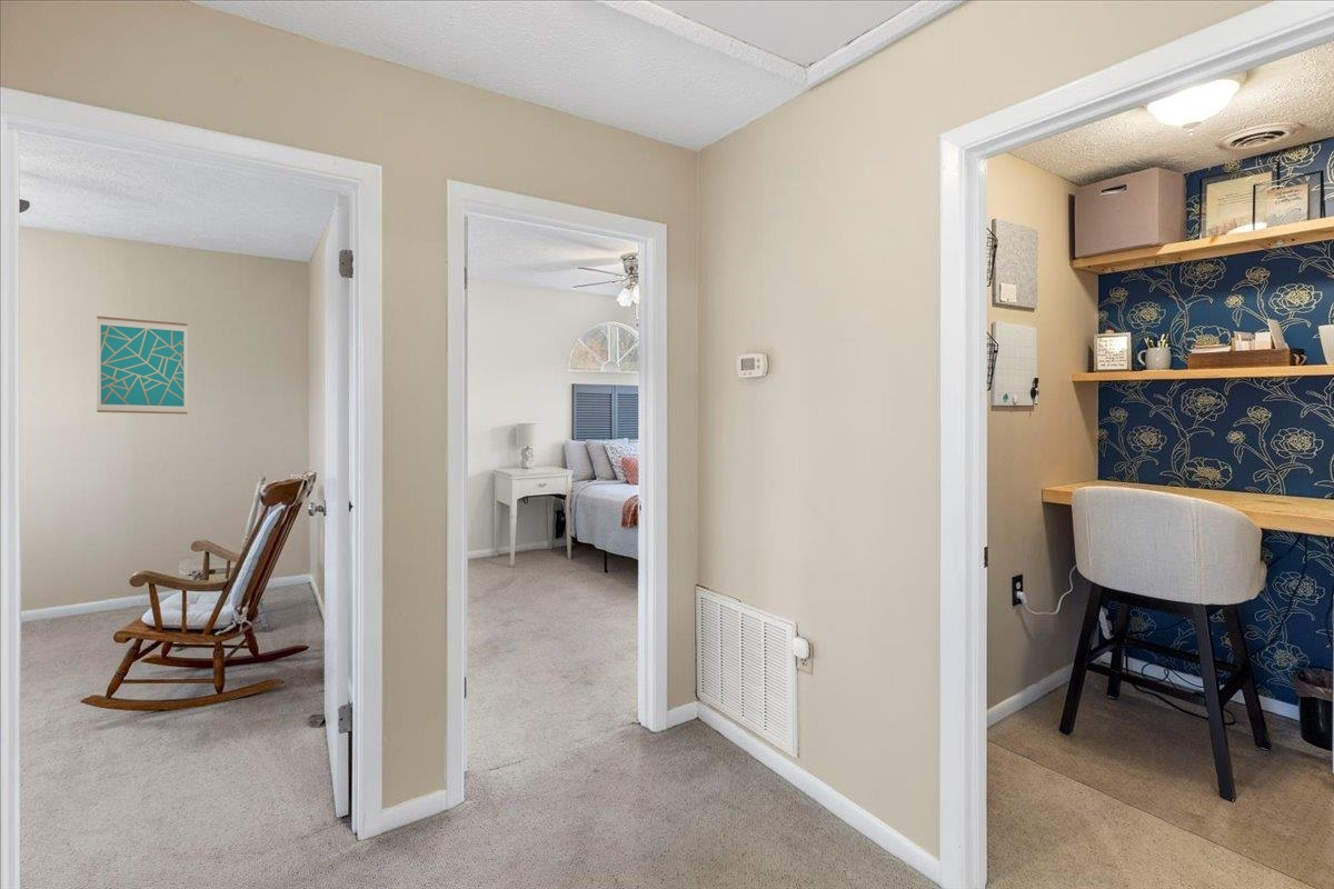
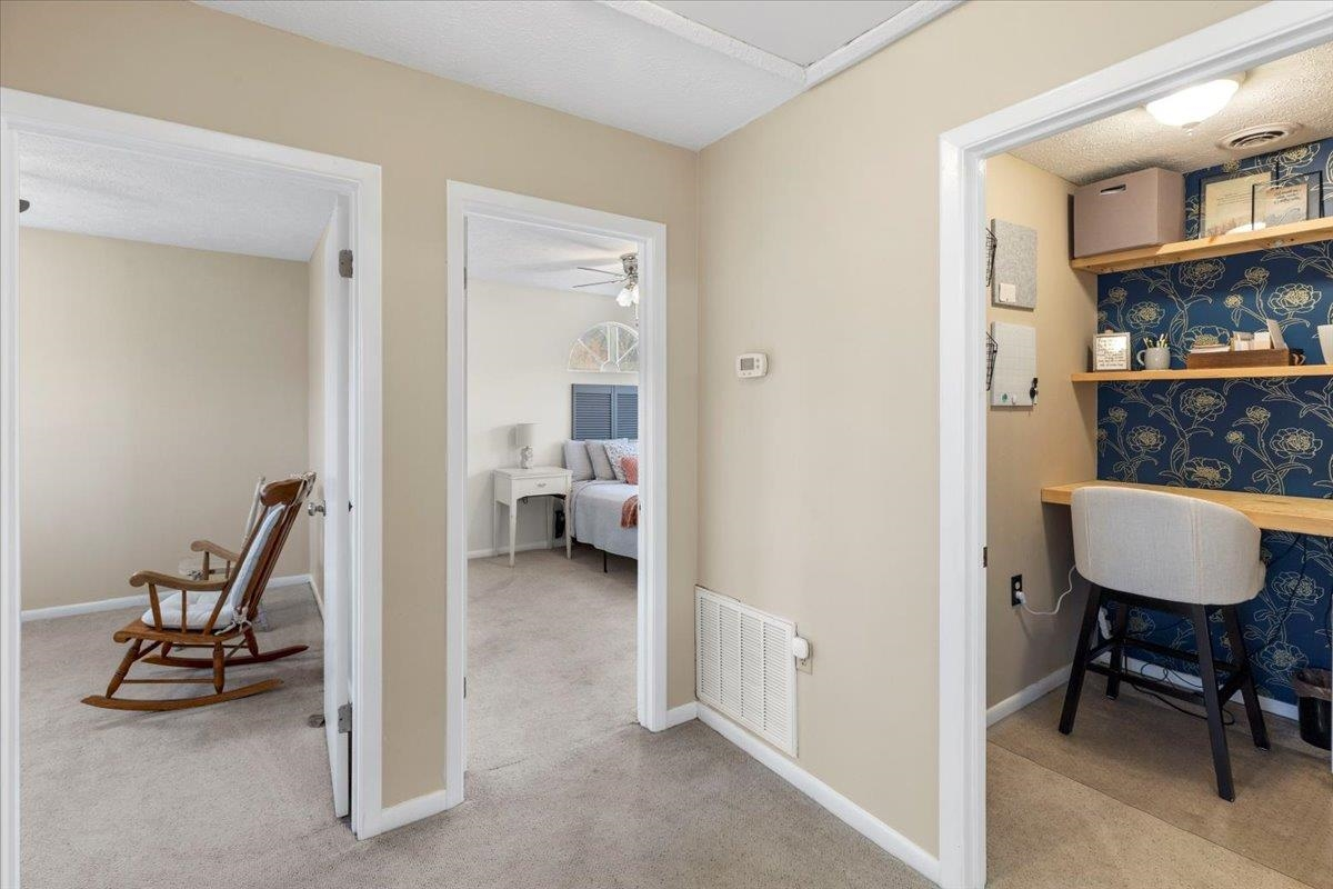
- wall art (143, 366)
